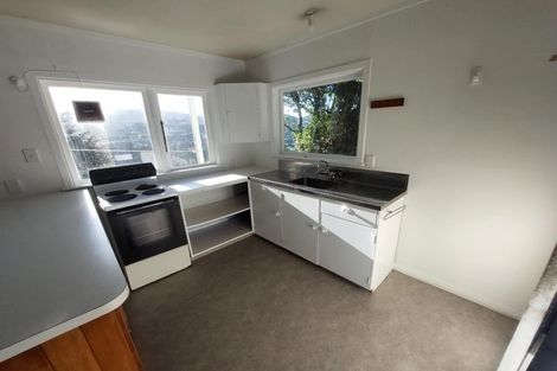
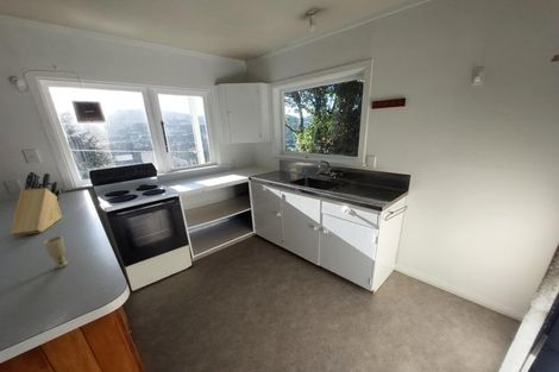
+ cup (57, 252)
+ knife block (36, 200)
